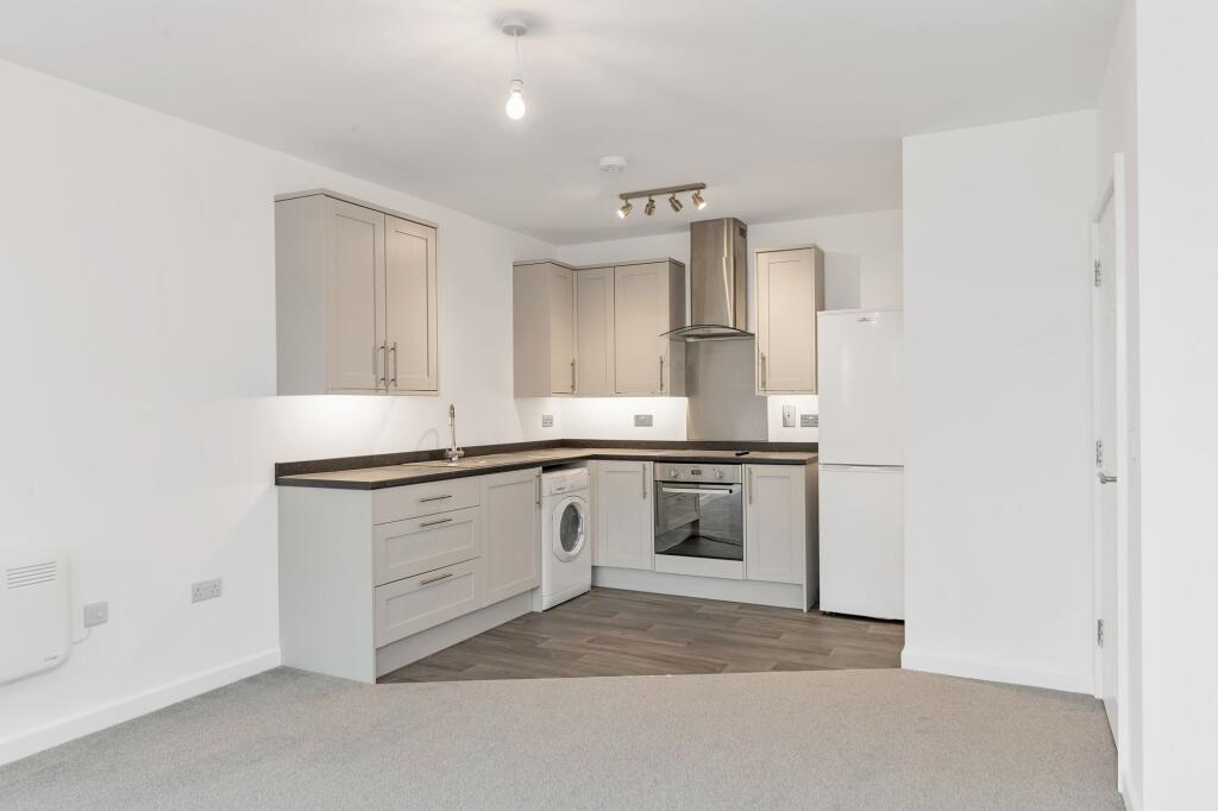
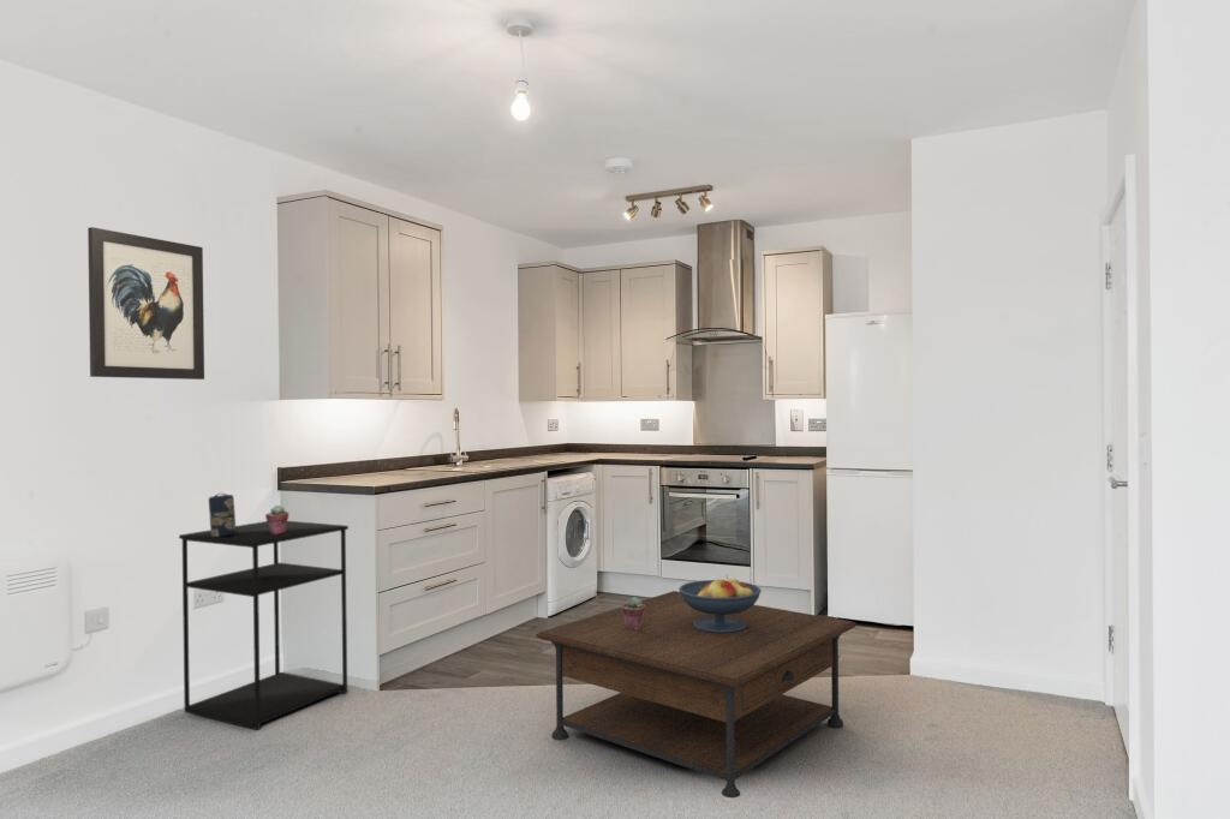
+ shelving unit (274, 614)
+ wall art (149, 307)
+ potted succulent (633, 611)
+ potted succulent (277, 518)
+ candle (222, 514)
+ fruit bowl (720, 599)
+ coffee table (699, 678)
